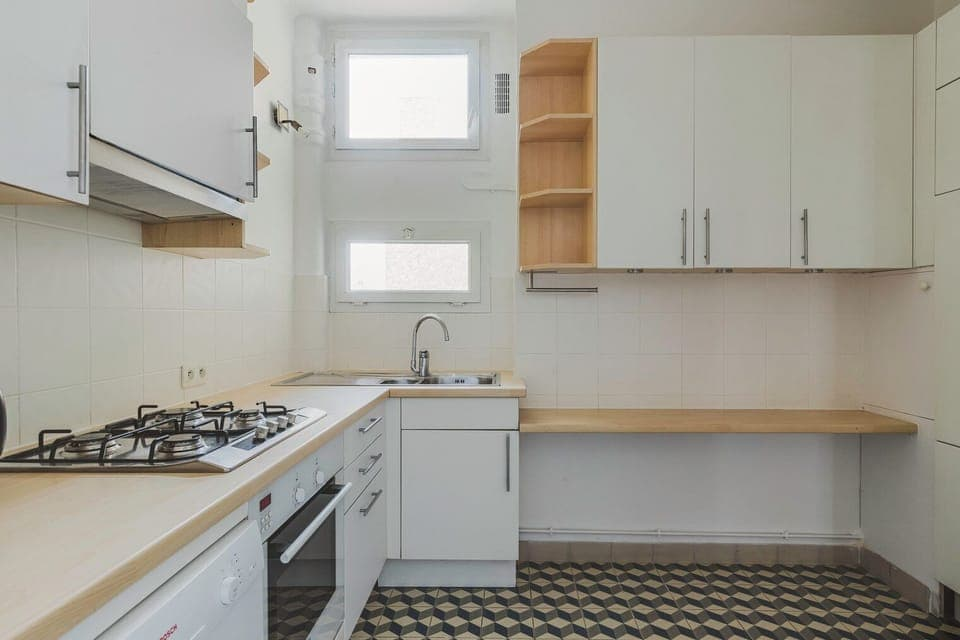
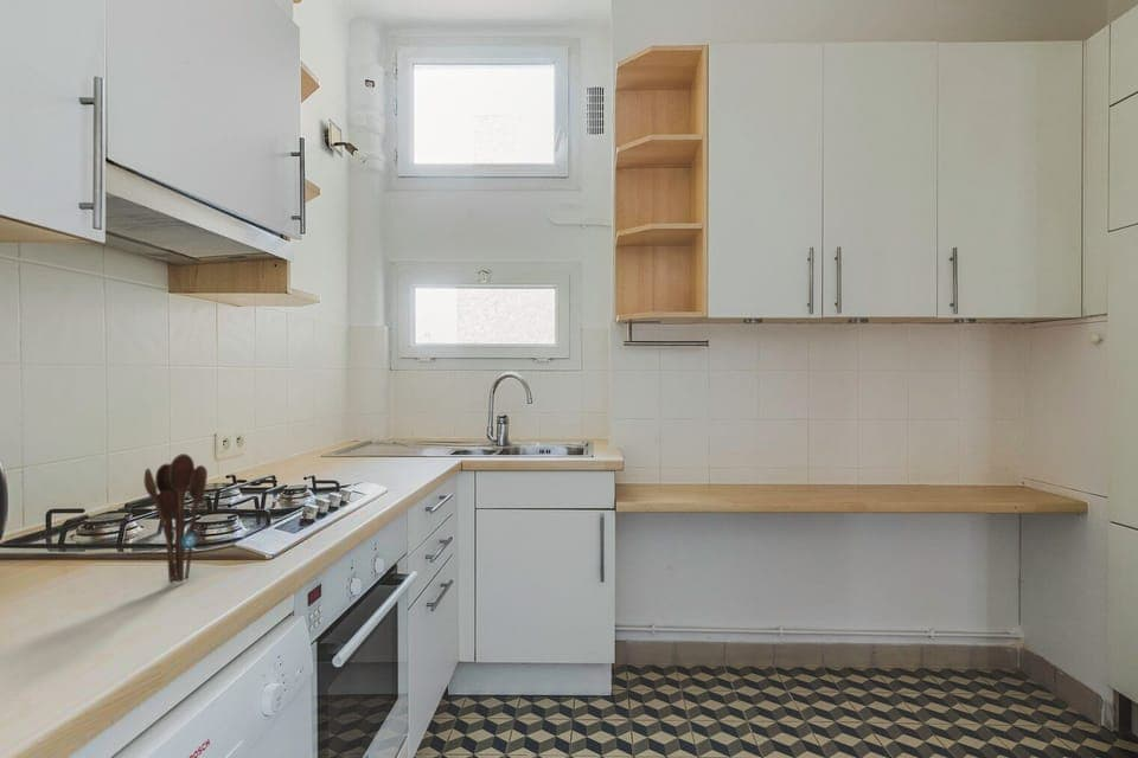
+ utensil holder (177, 516)
